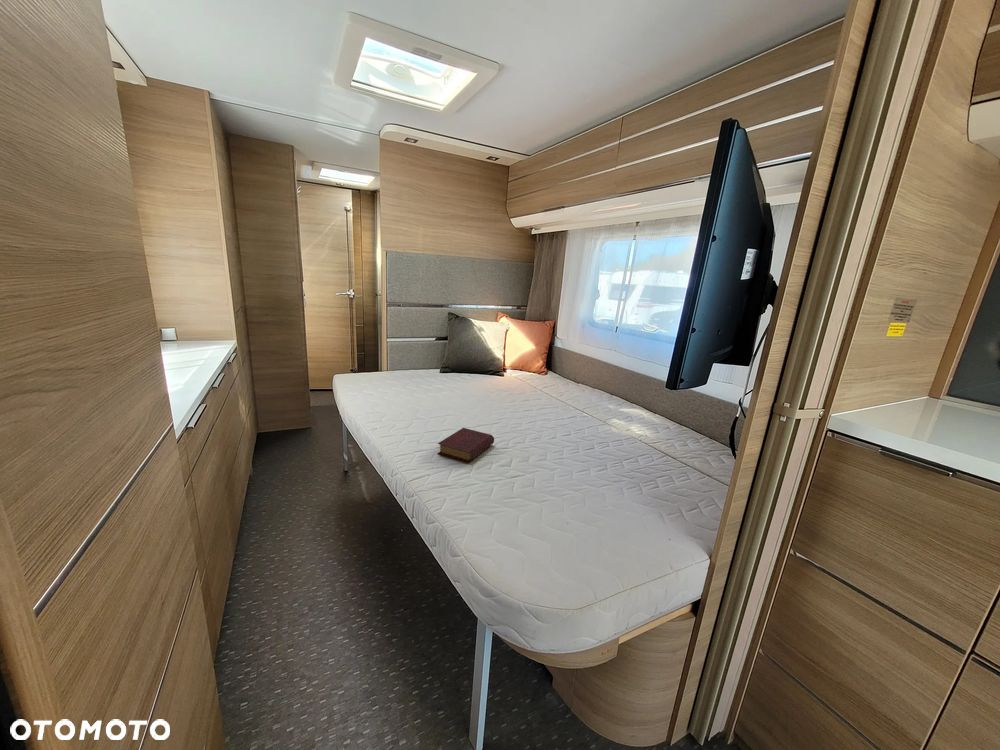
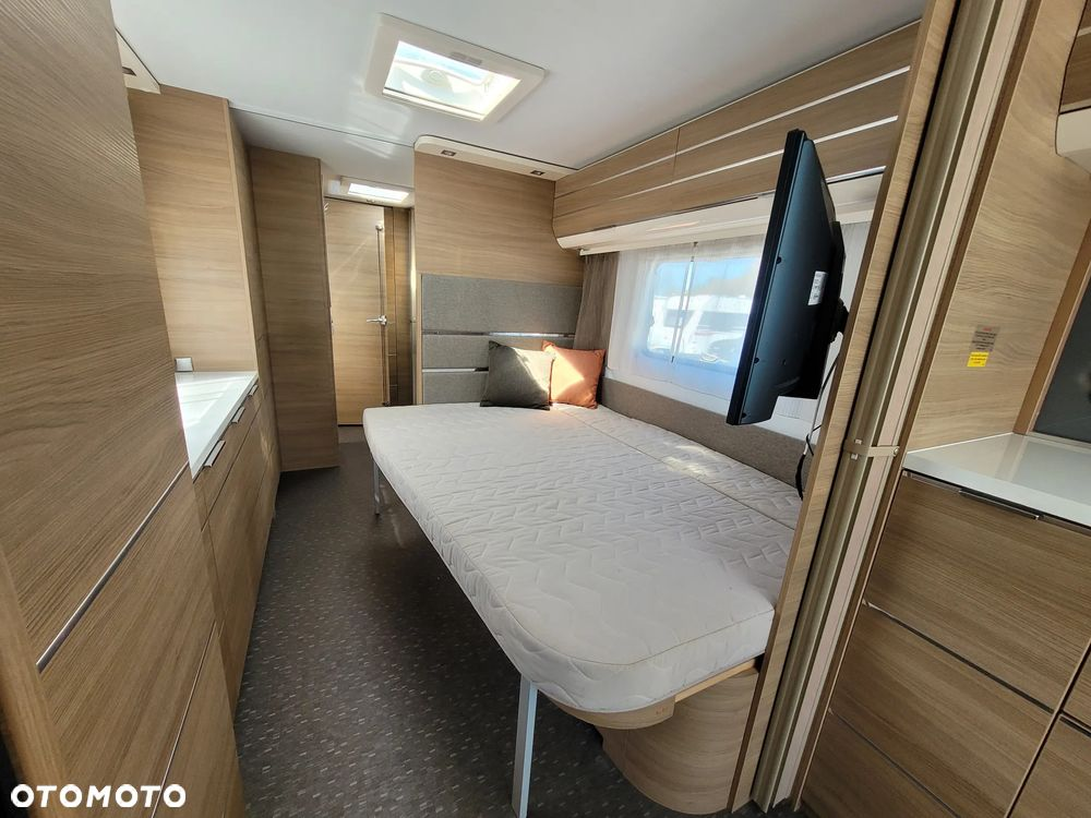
- book (466, 444)
